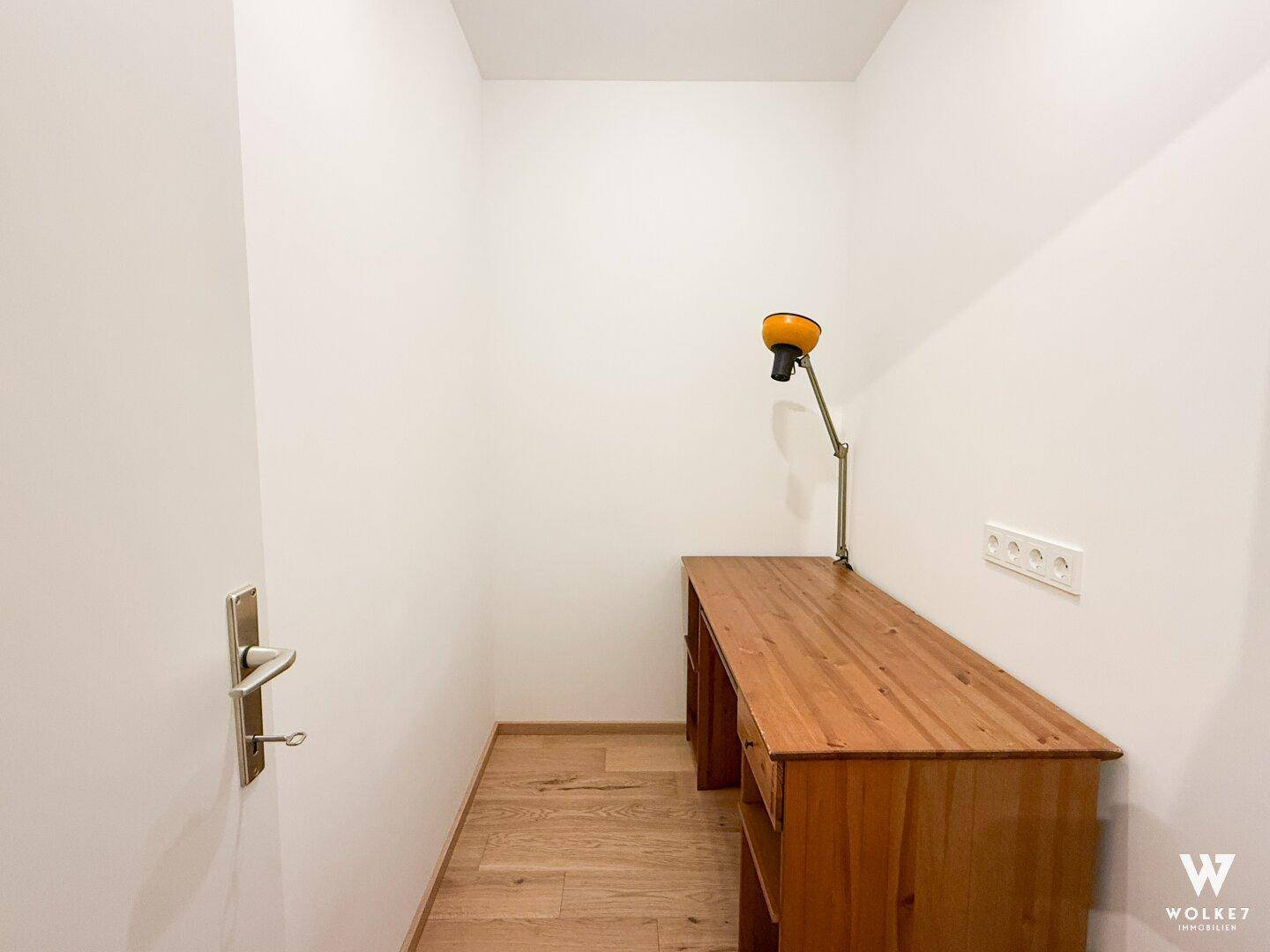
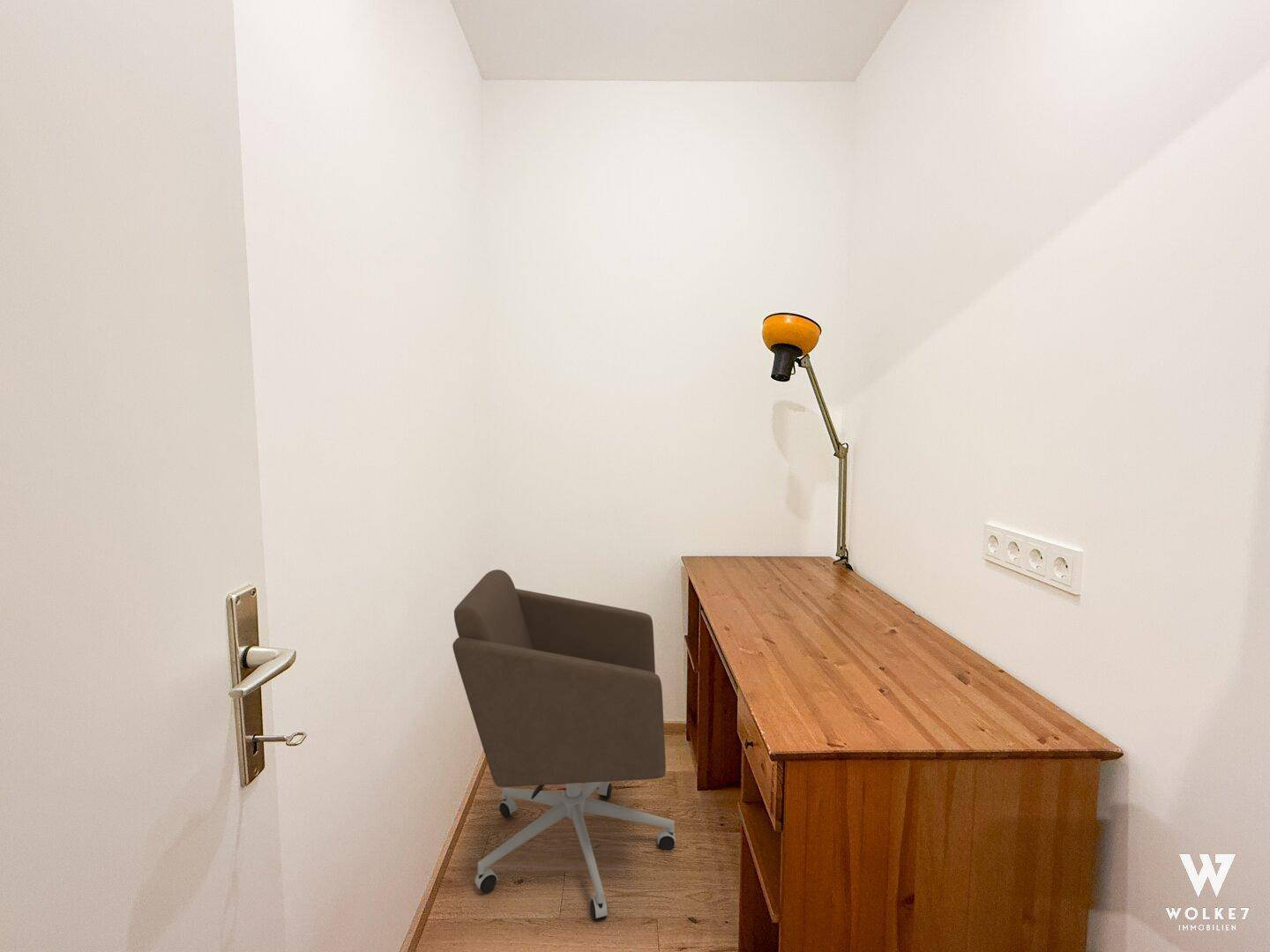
+ office chair (575, 719)
